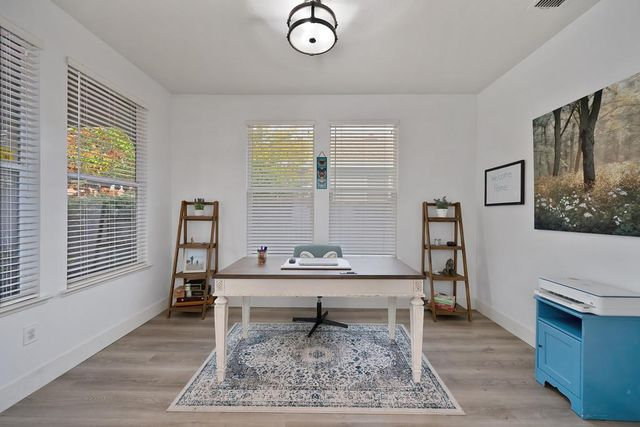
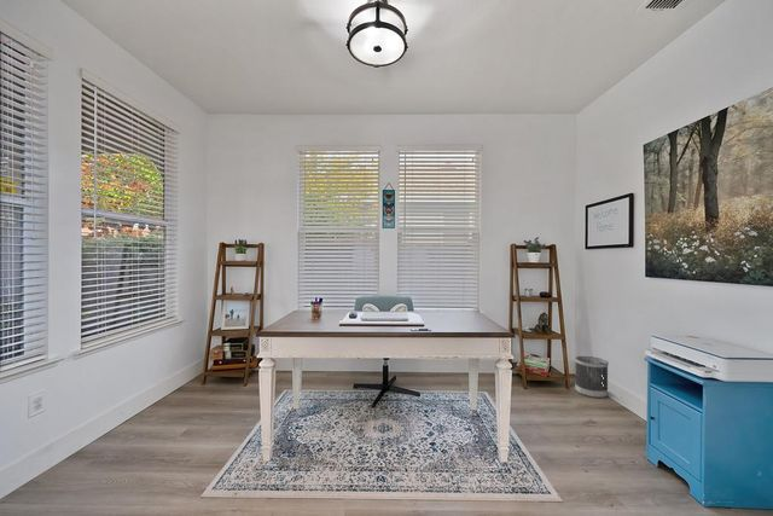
+ wastebasket (591, 376)
